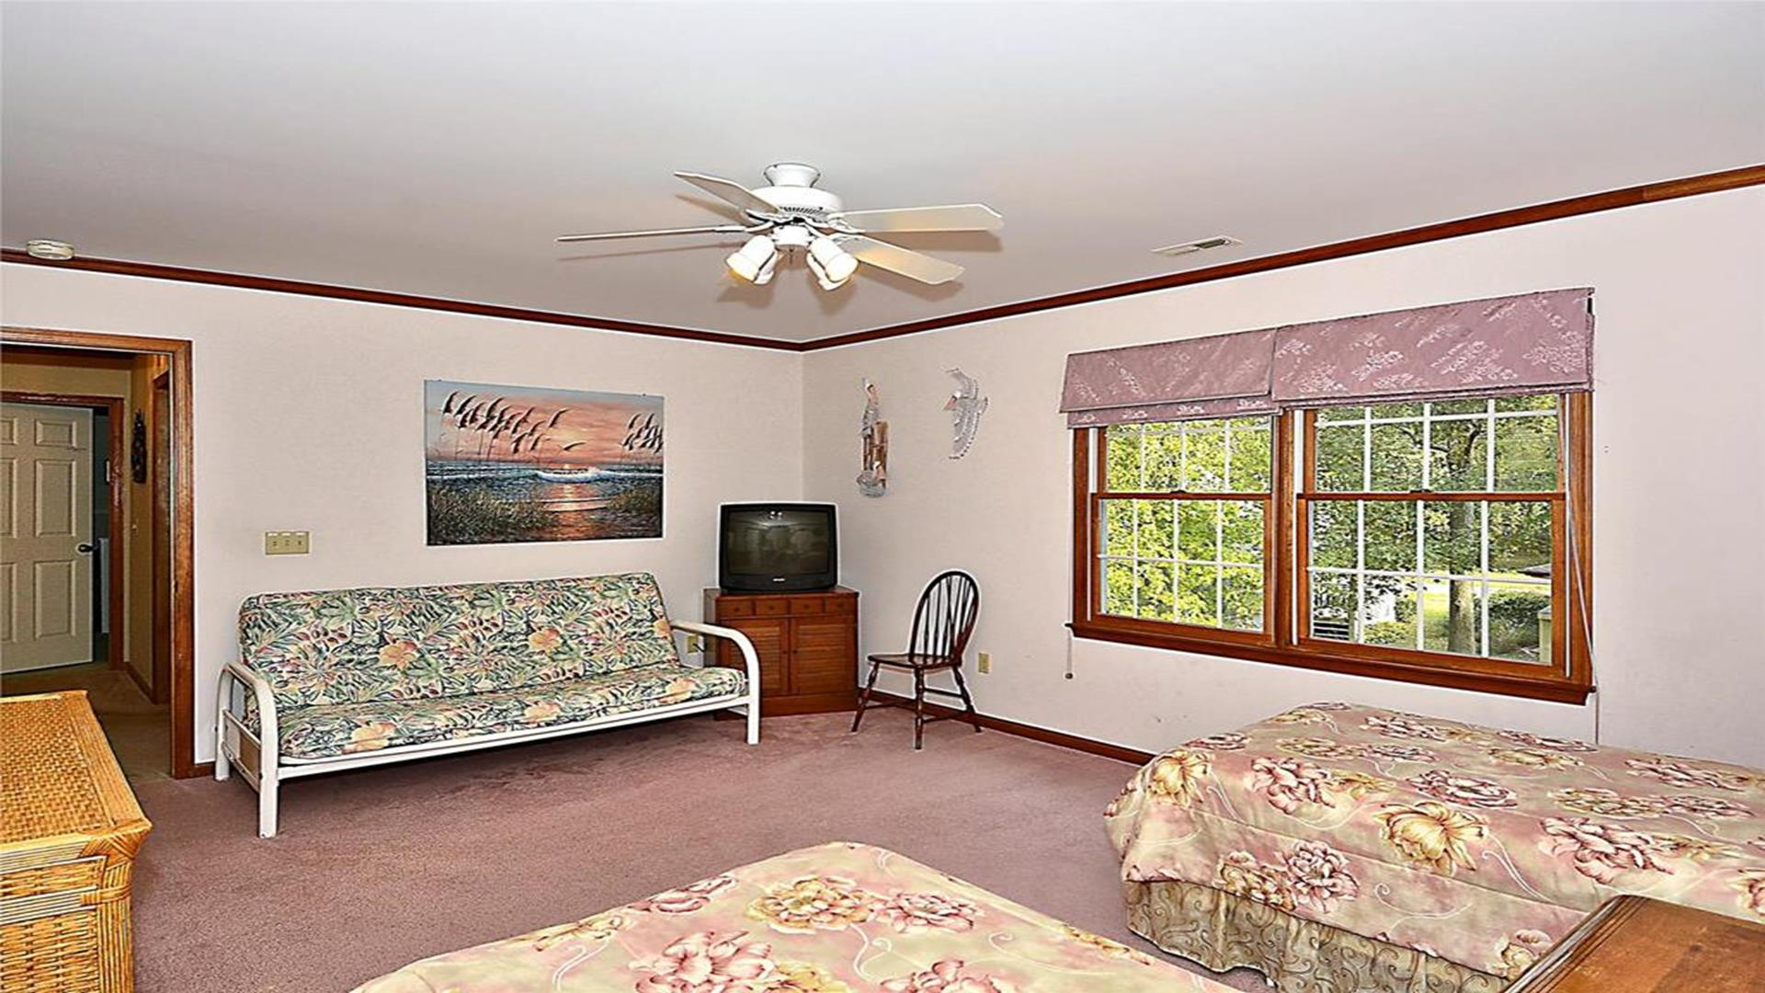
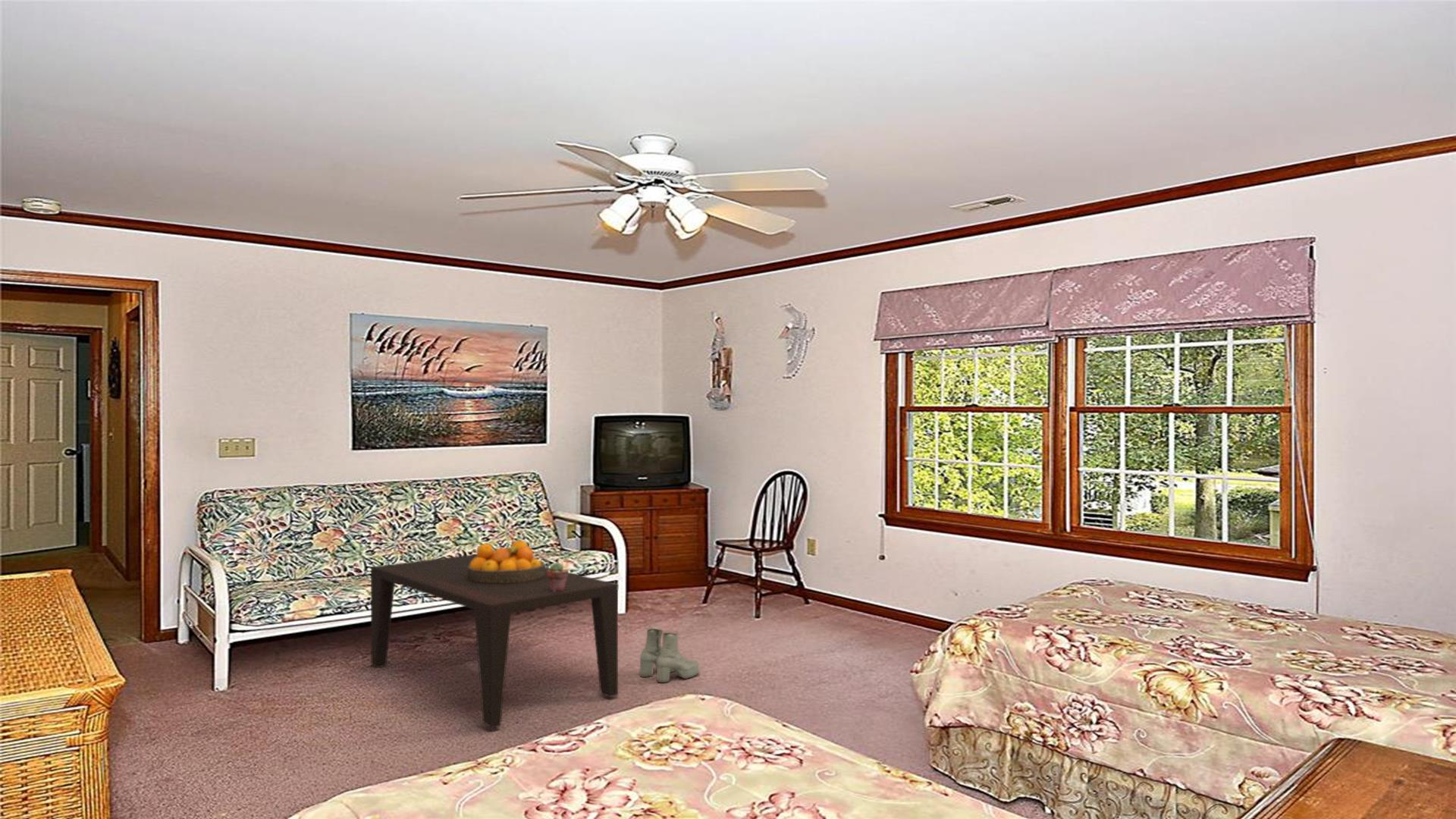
+ boots (669, 652)
+ potted succulent (557, 576)
+ fruit bowl (507, 559)
+ coffee table (488, 627)
